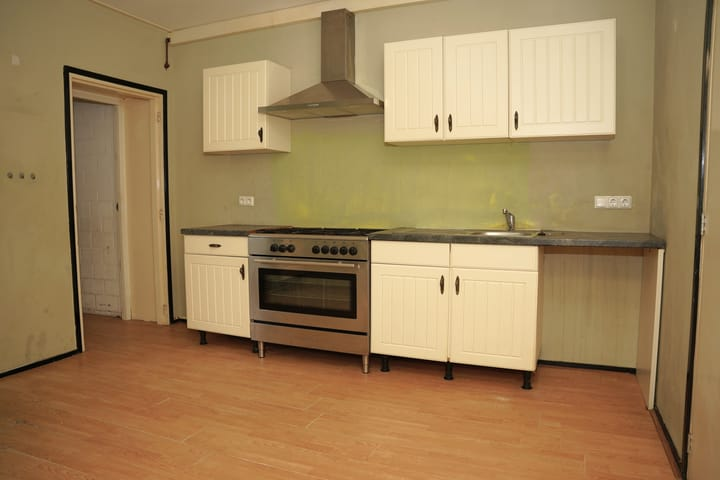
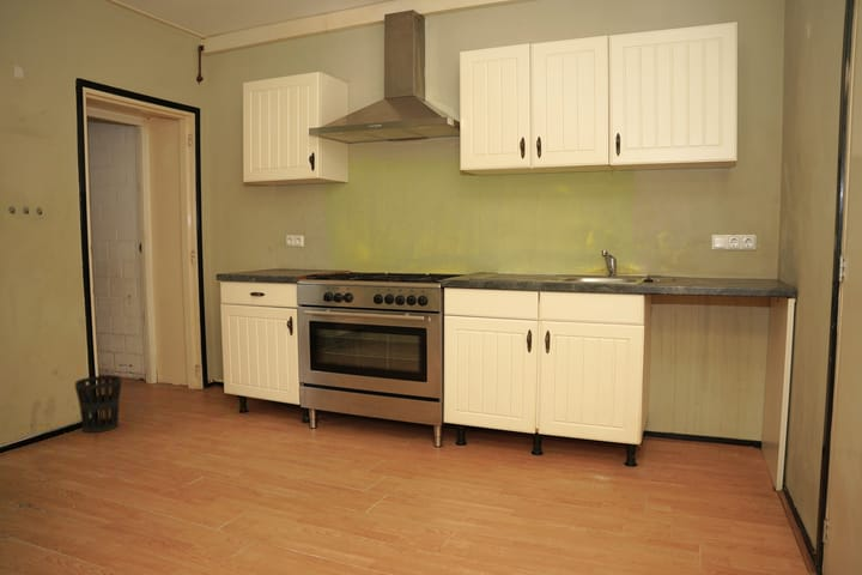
+ wastebasket (99, 404)
